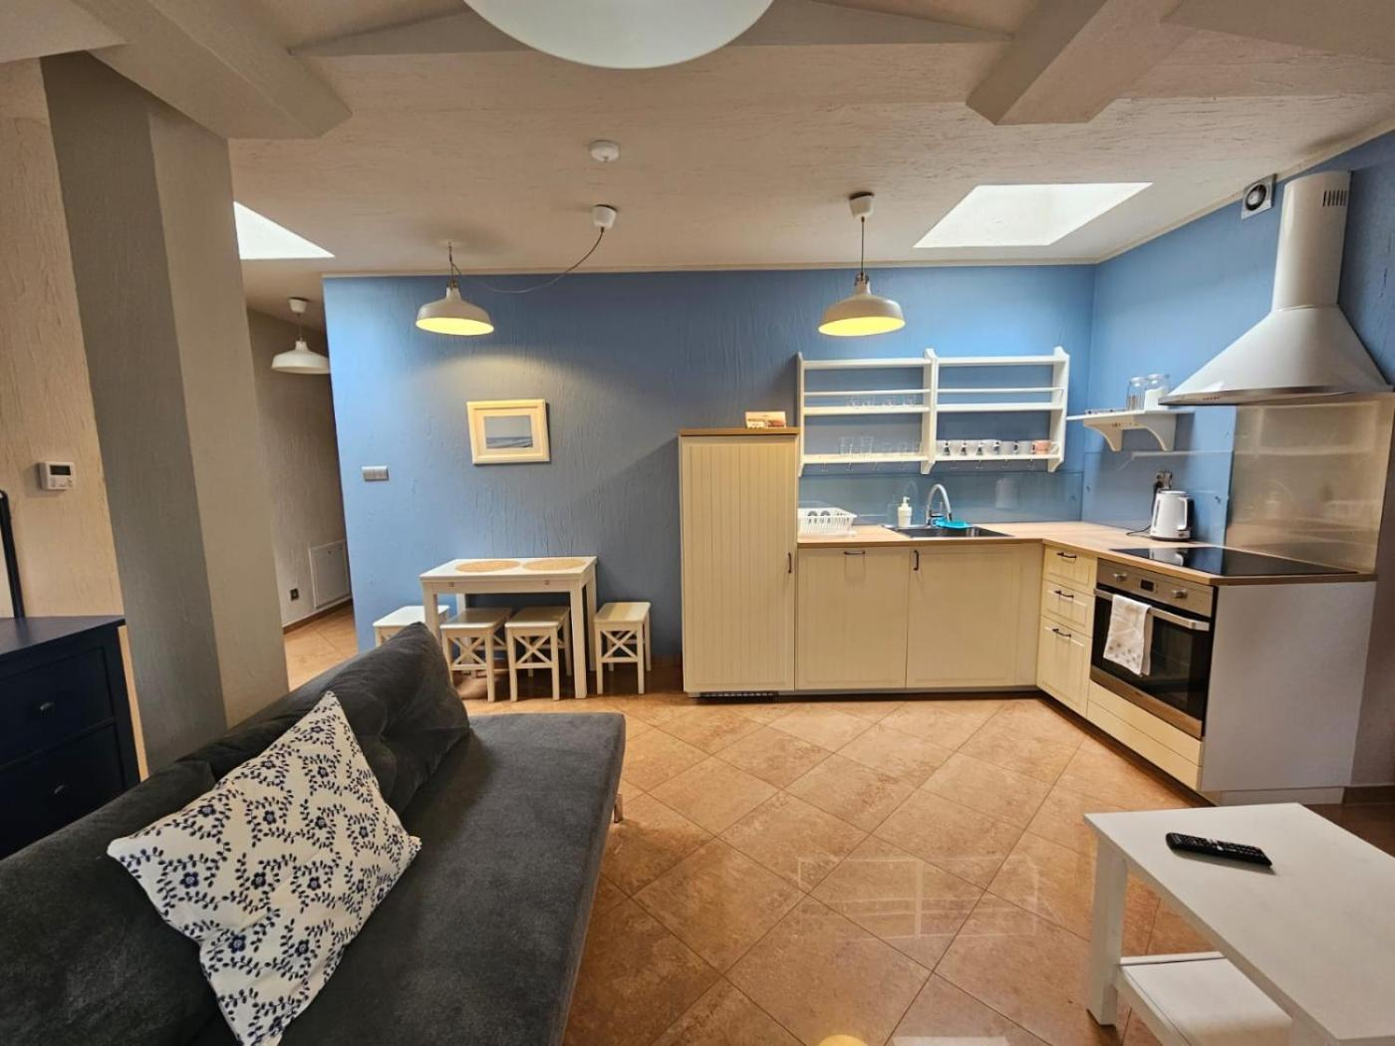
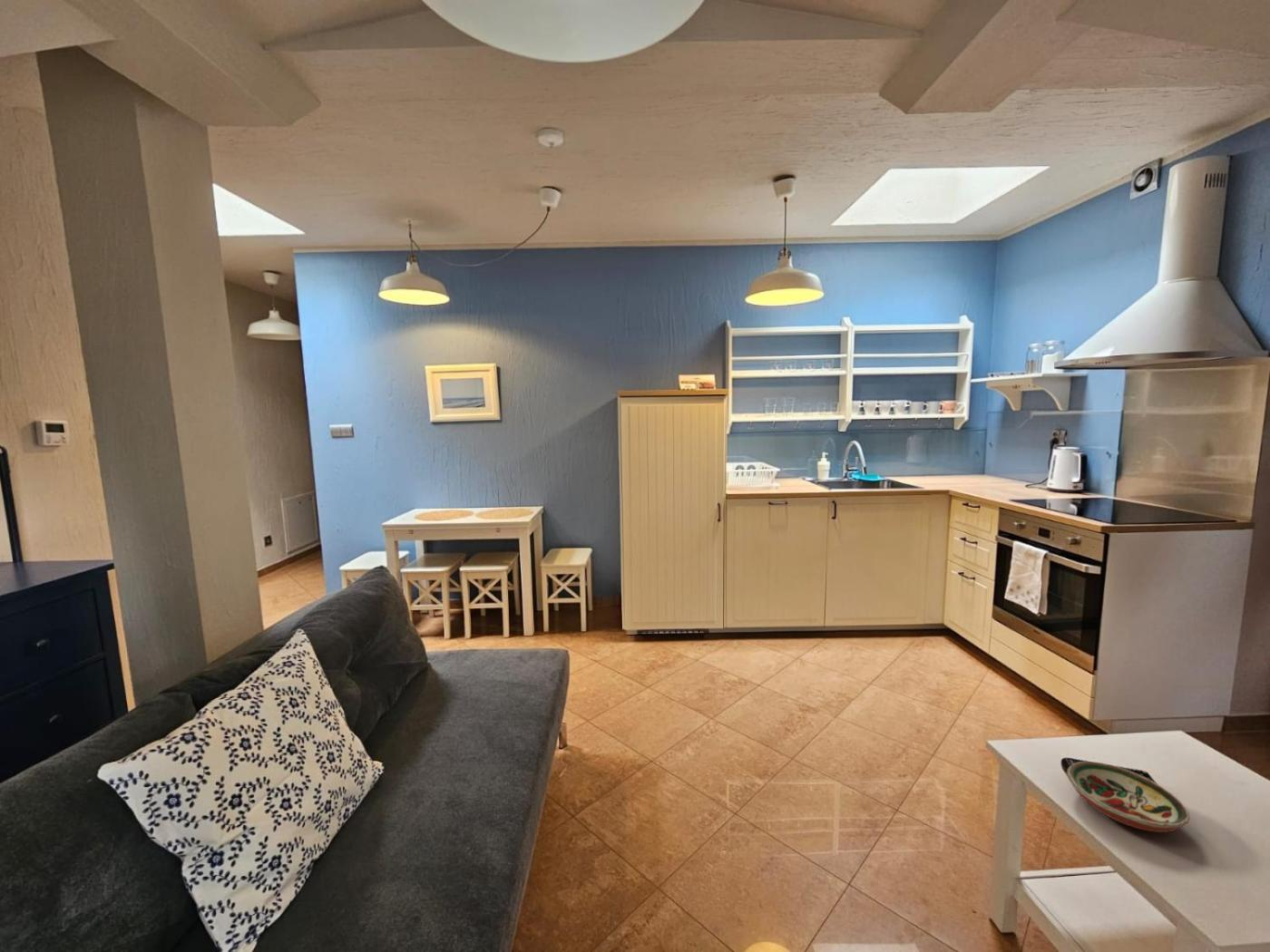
+ decorative bowl (1123, 800)
